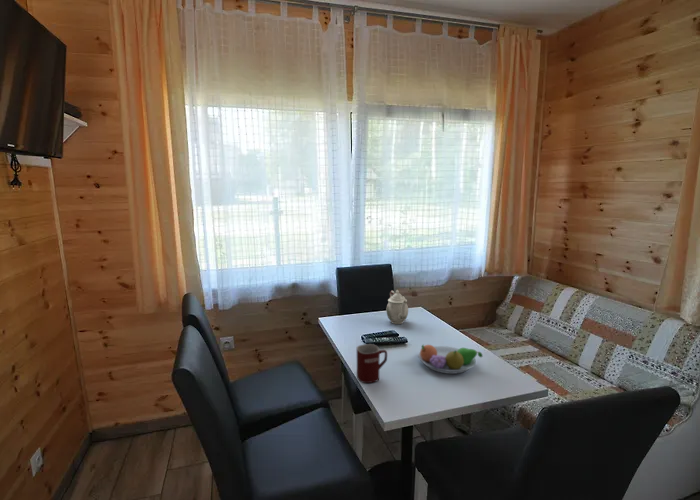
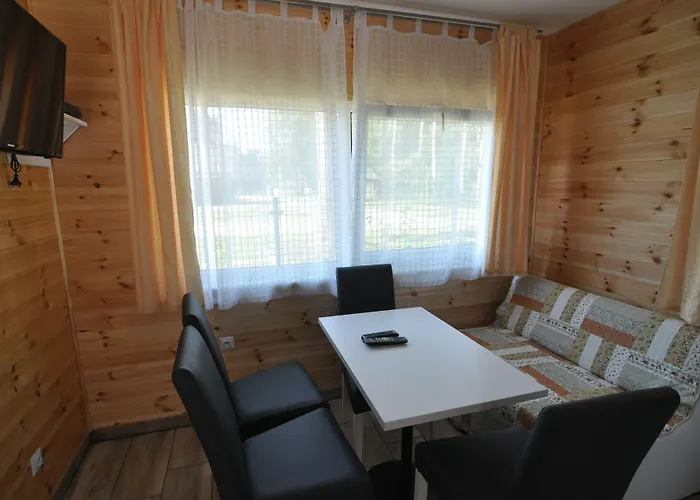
- teapot (397, 306)
- mug (372, 362)
- fruit bowl (448, 353)
